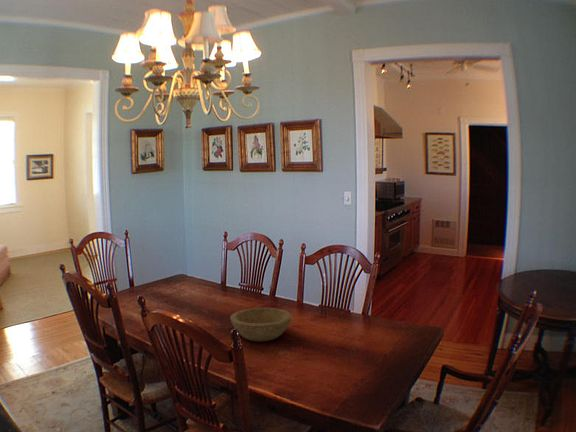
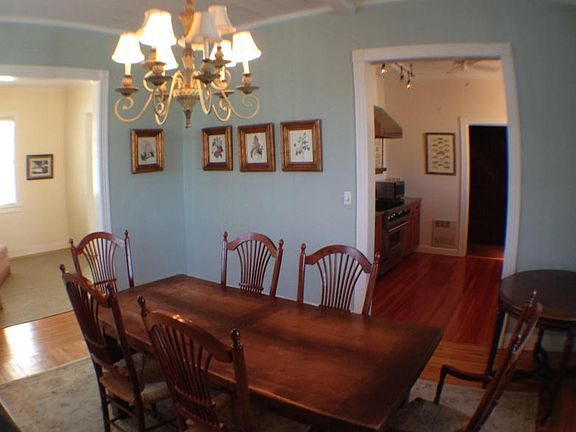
- bowl (261, 325)
